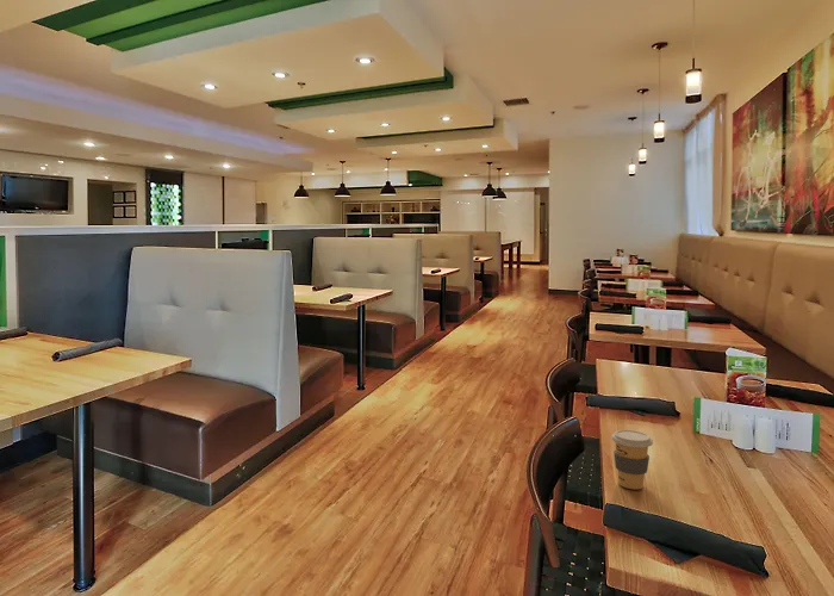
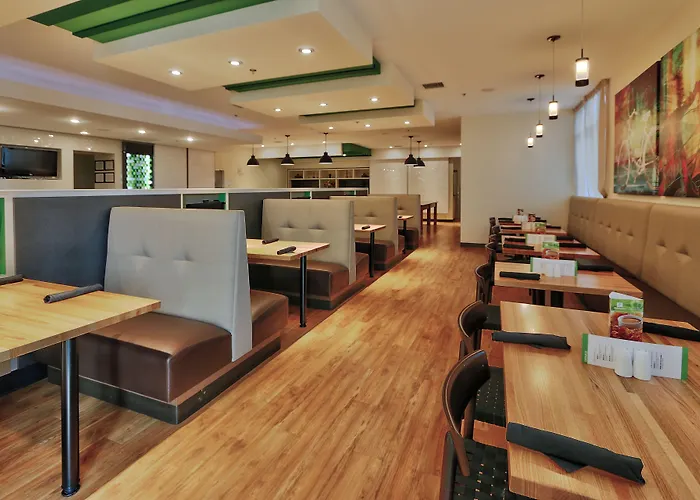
- coffee cup (631, 459)
